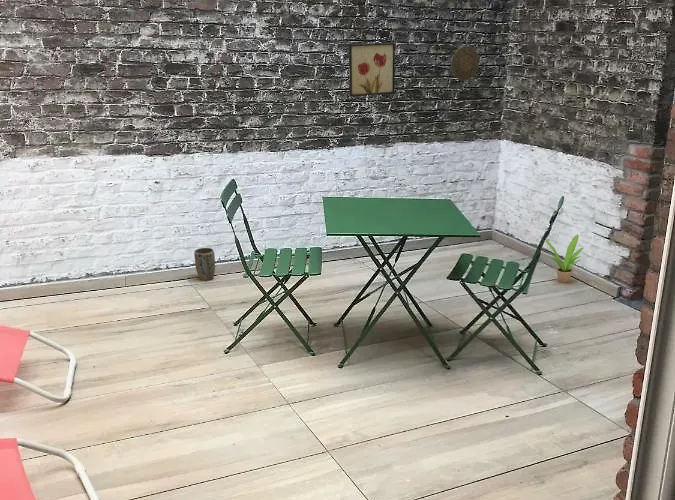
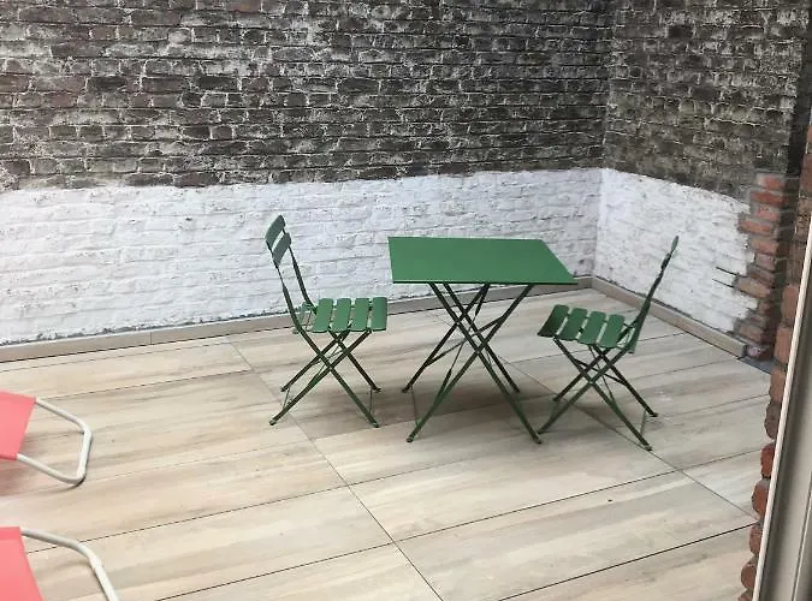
- plant pot (205, 264)
- wall art (371, 69)
- potted plant (566, 261)
- decorative plate (465, 63)
